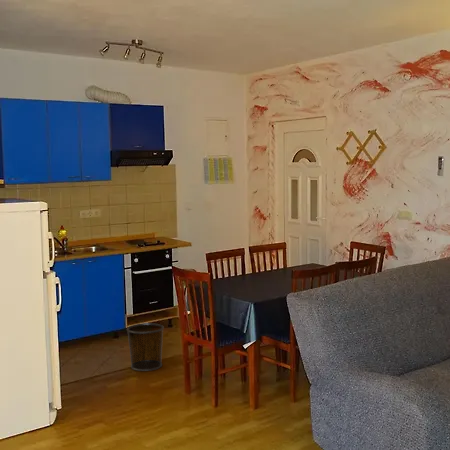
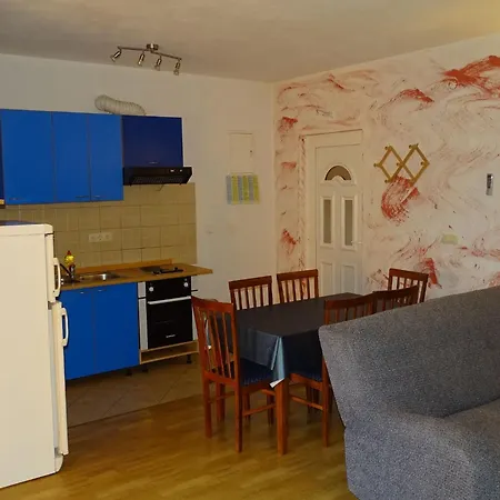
- waste bin (145, 346)
